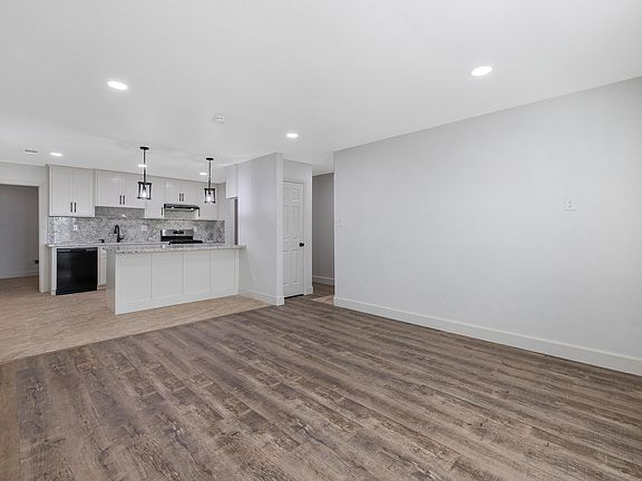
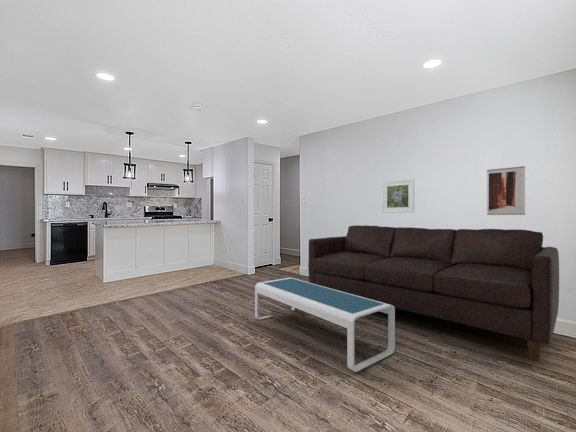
+ sofa (412, 270)
+ wall art (505, 191)
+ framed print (397, 196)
+ coffee table (315, 313)
